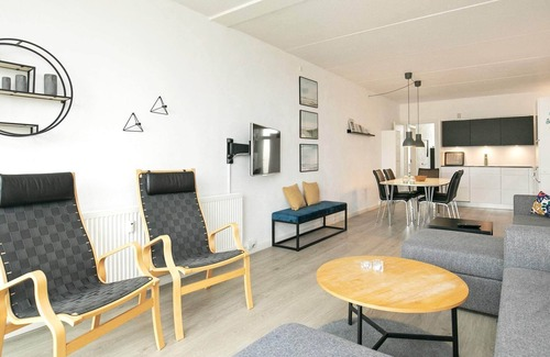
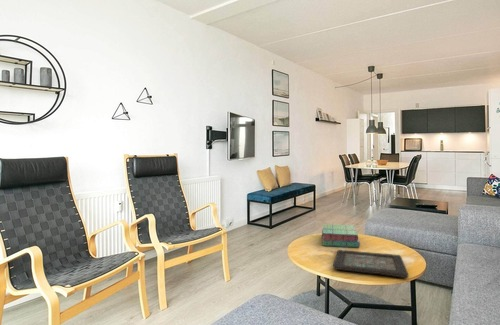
+ stack of books (339, 234)
+ decorative tray (368, 262)
